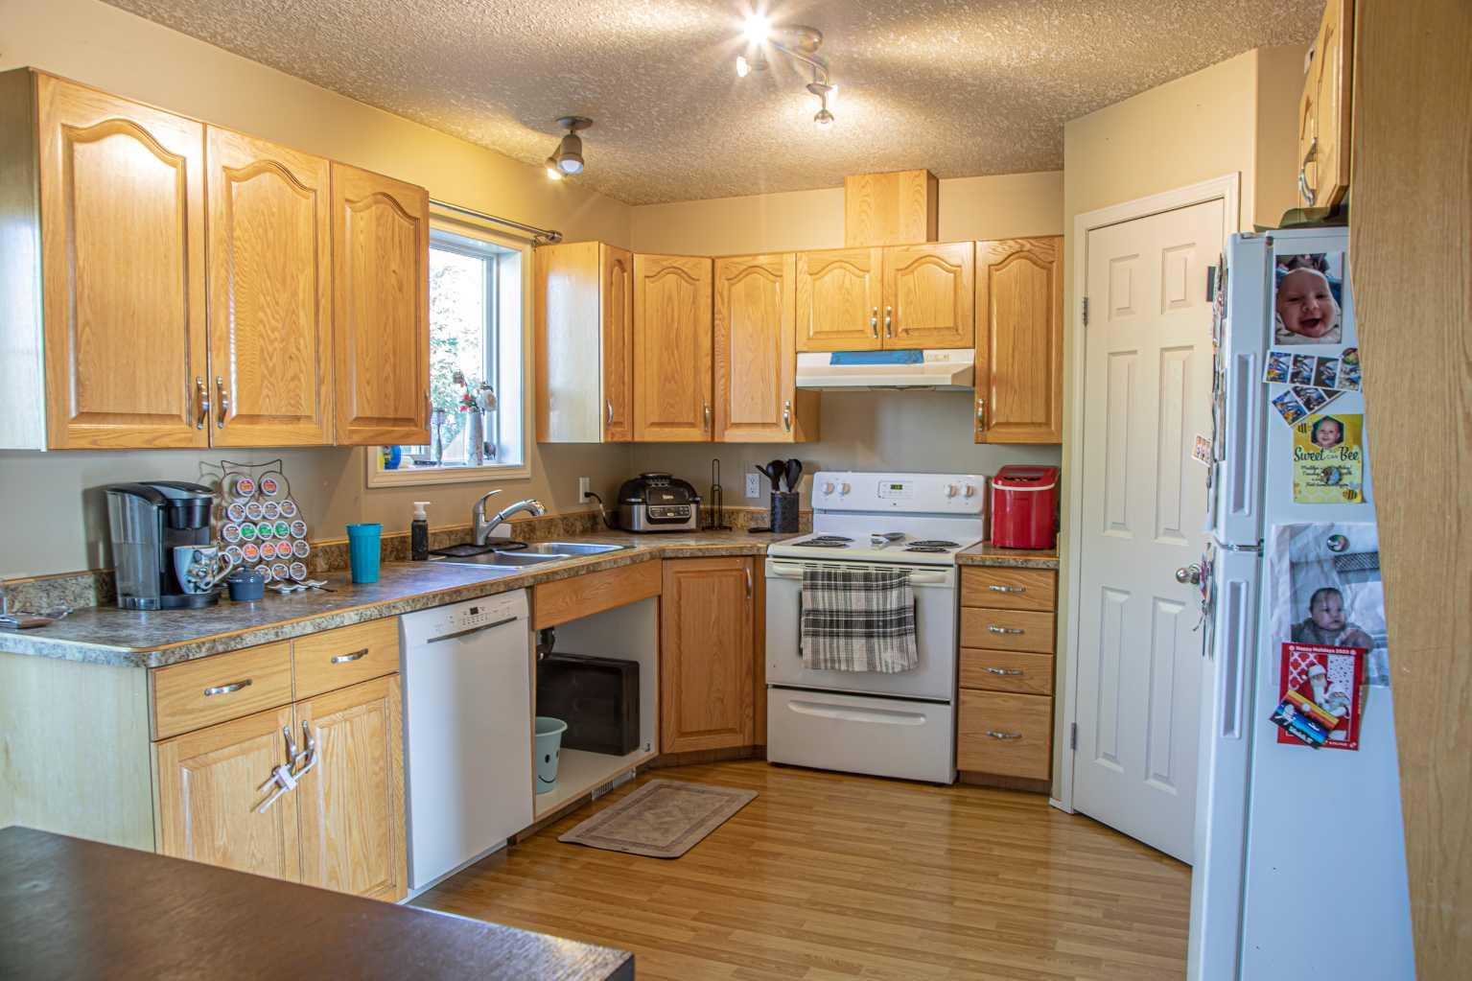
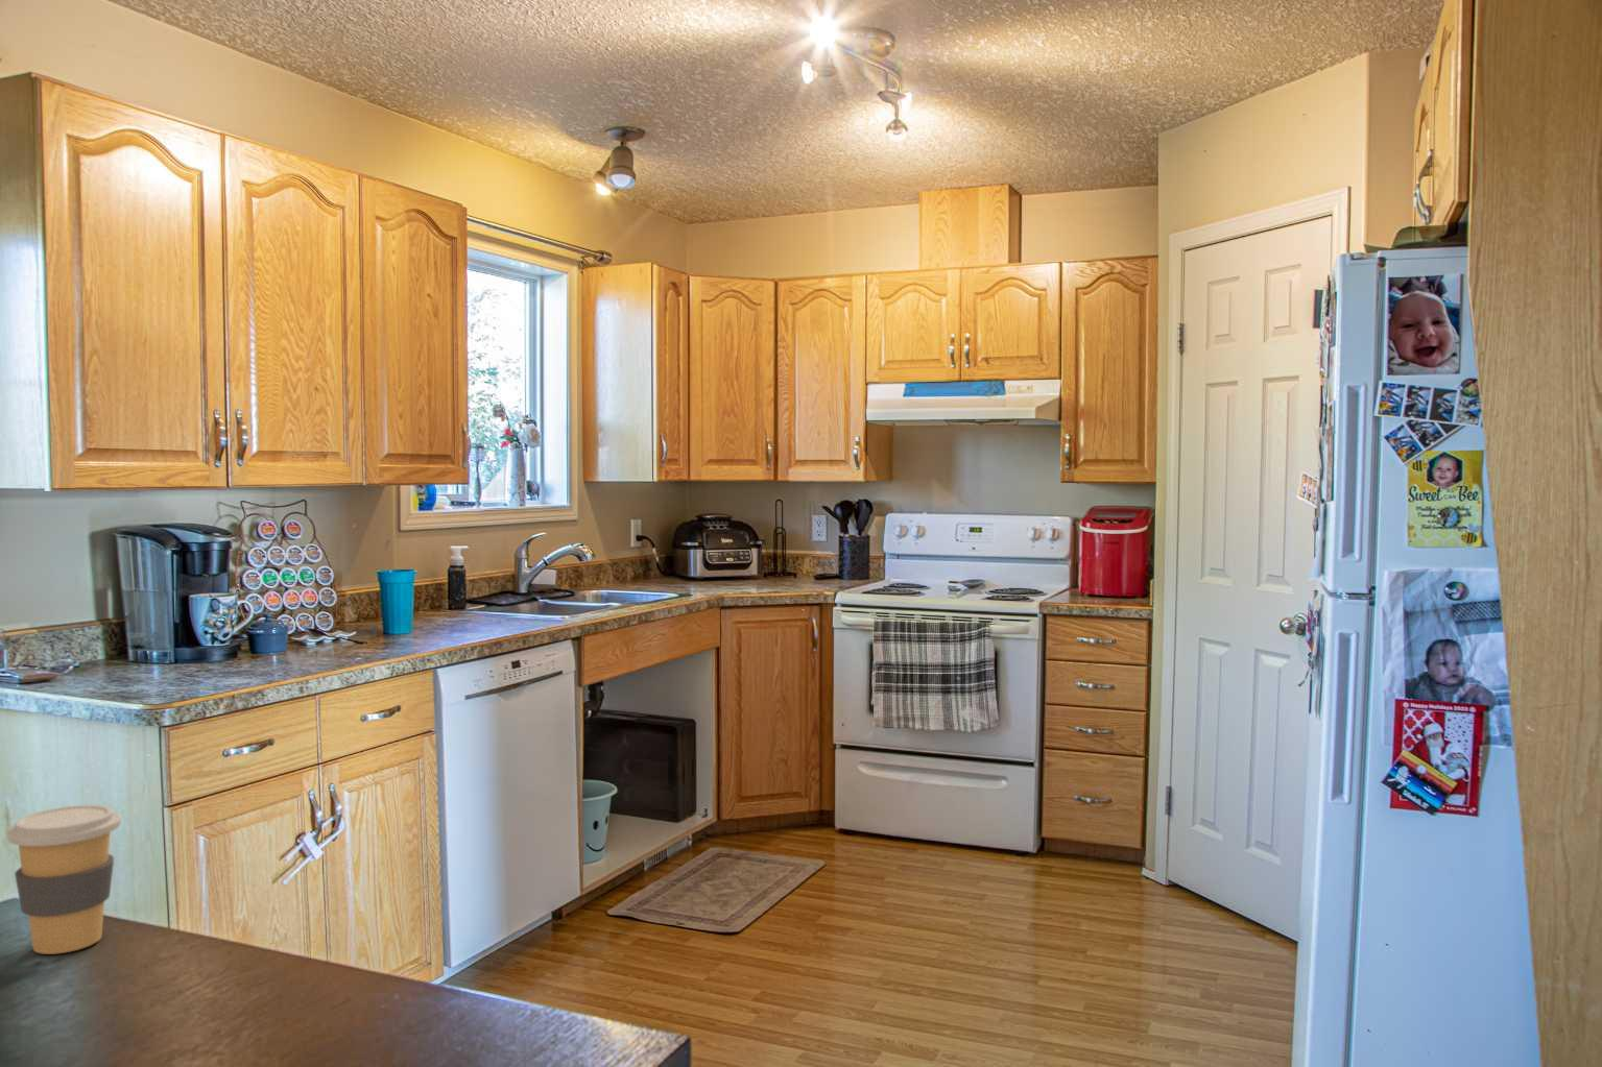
+ coffee cup (66, 879)
